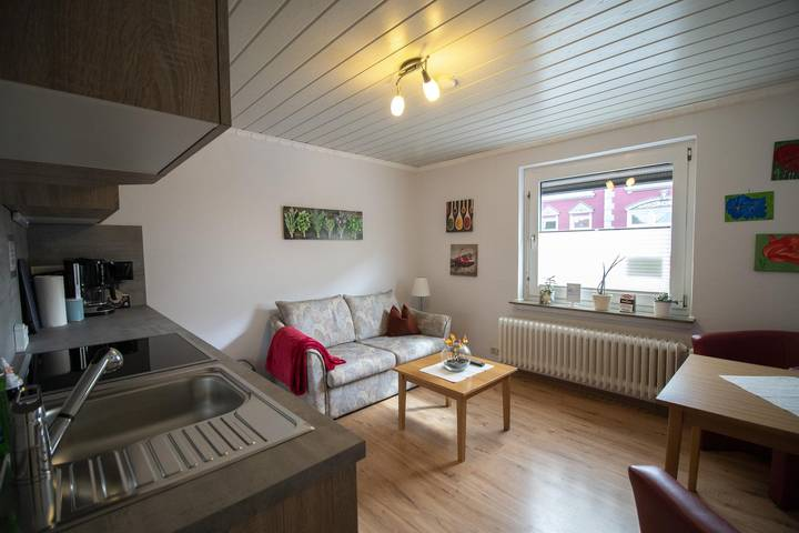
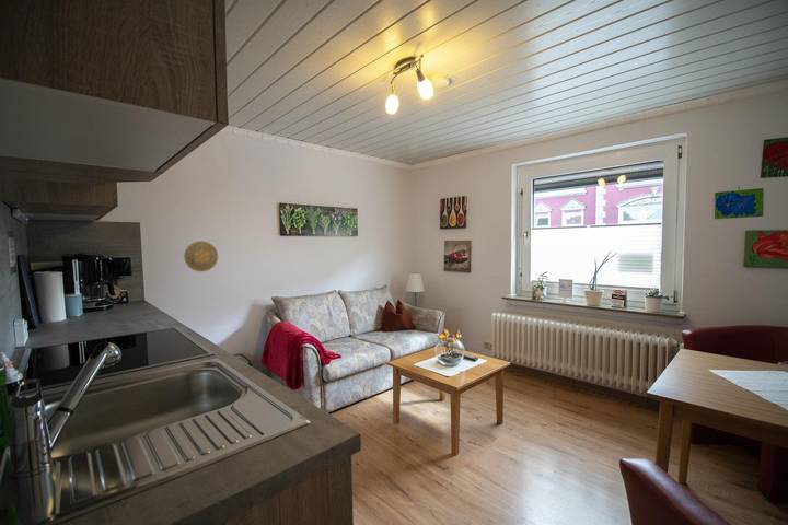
+ decorative plate (201, 256)
